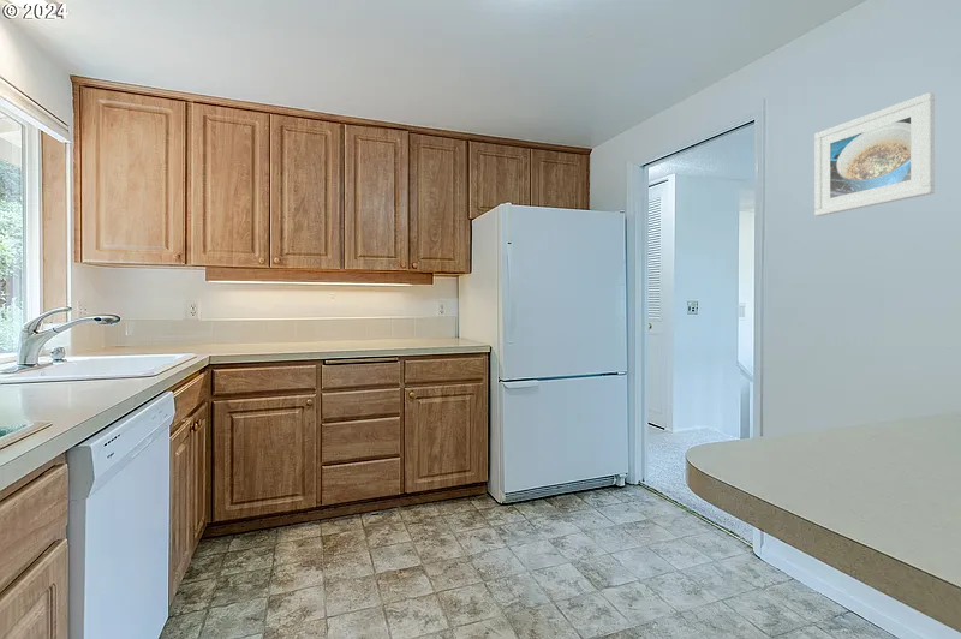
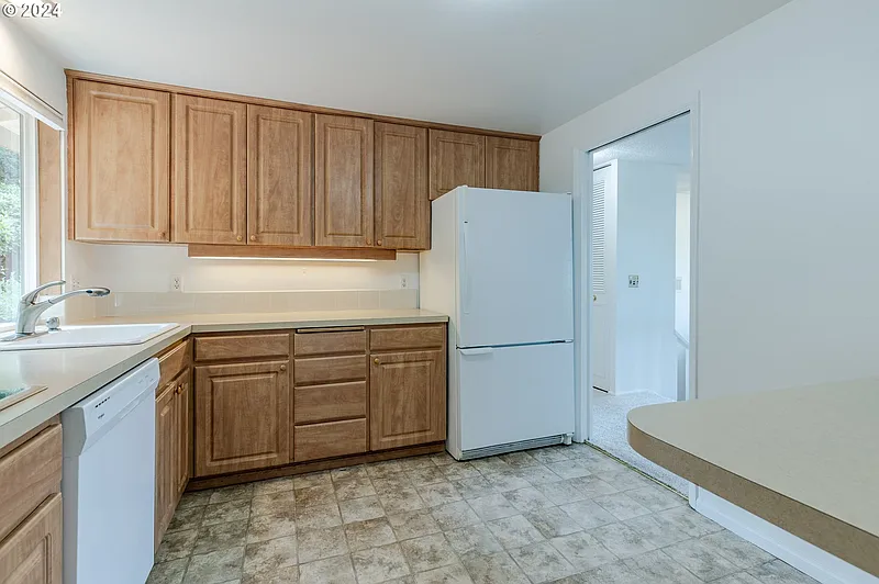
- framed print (869, 160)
